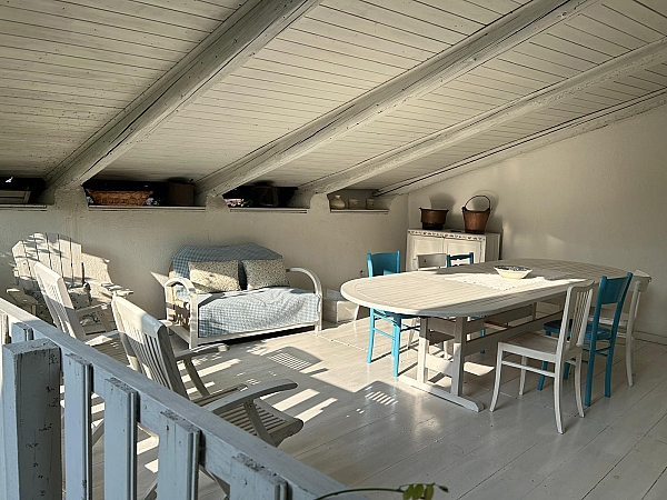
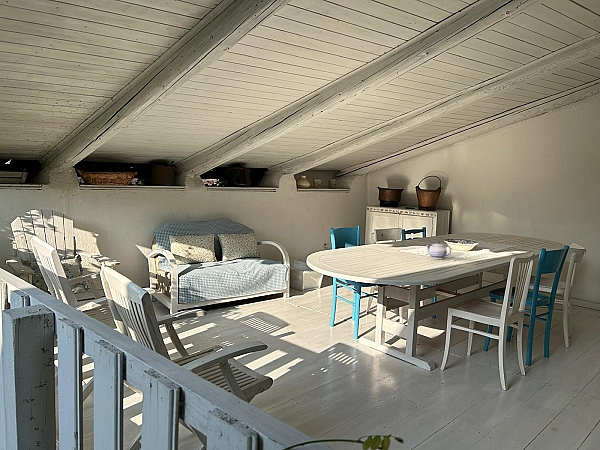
+ teapot (437, 249)
